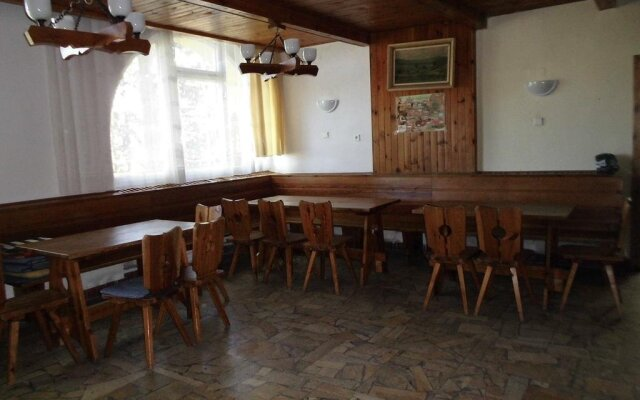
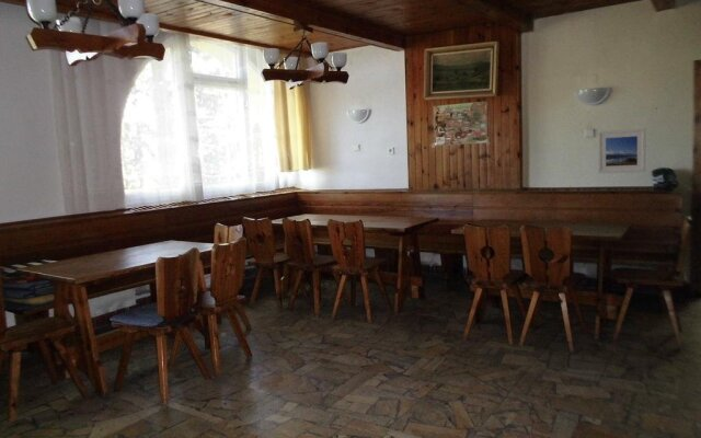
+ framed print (621, 151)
